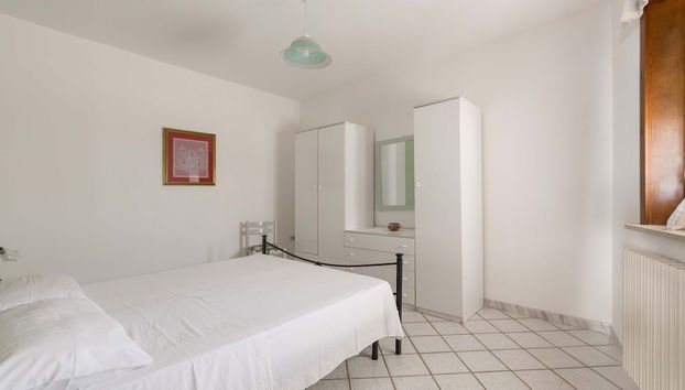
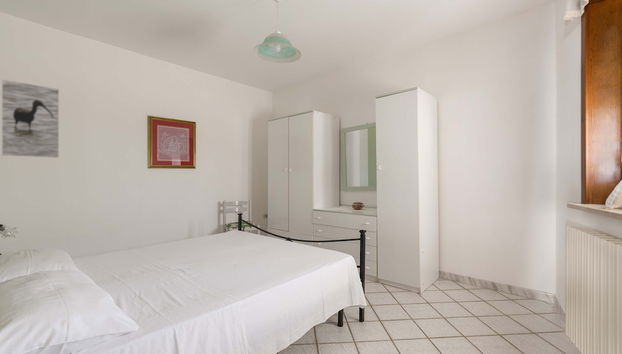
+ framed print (31, 120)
